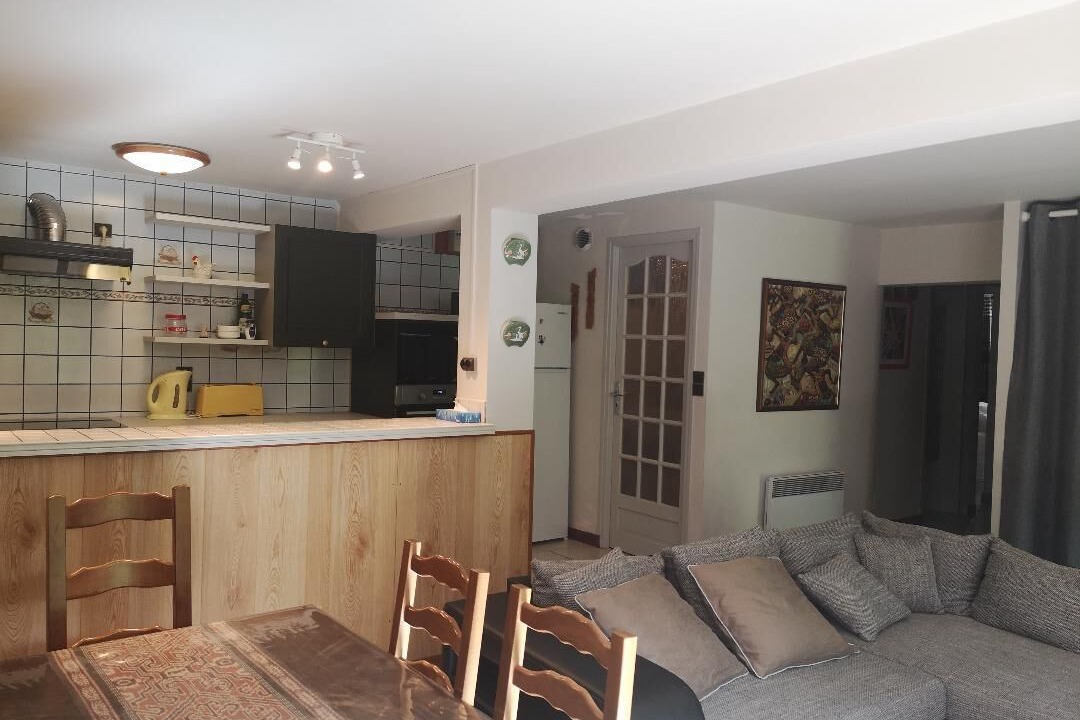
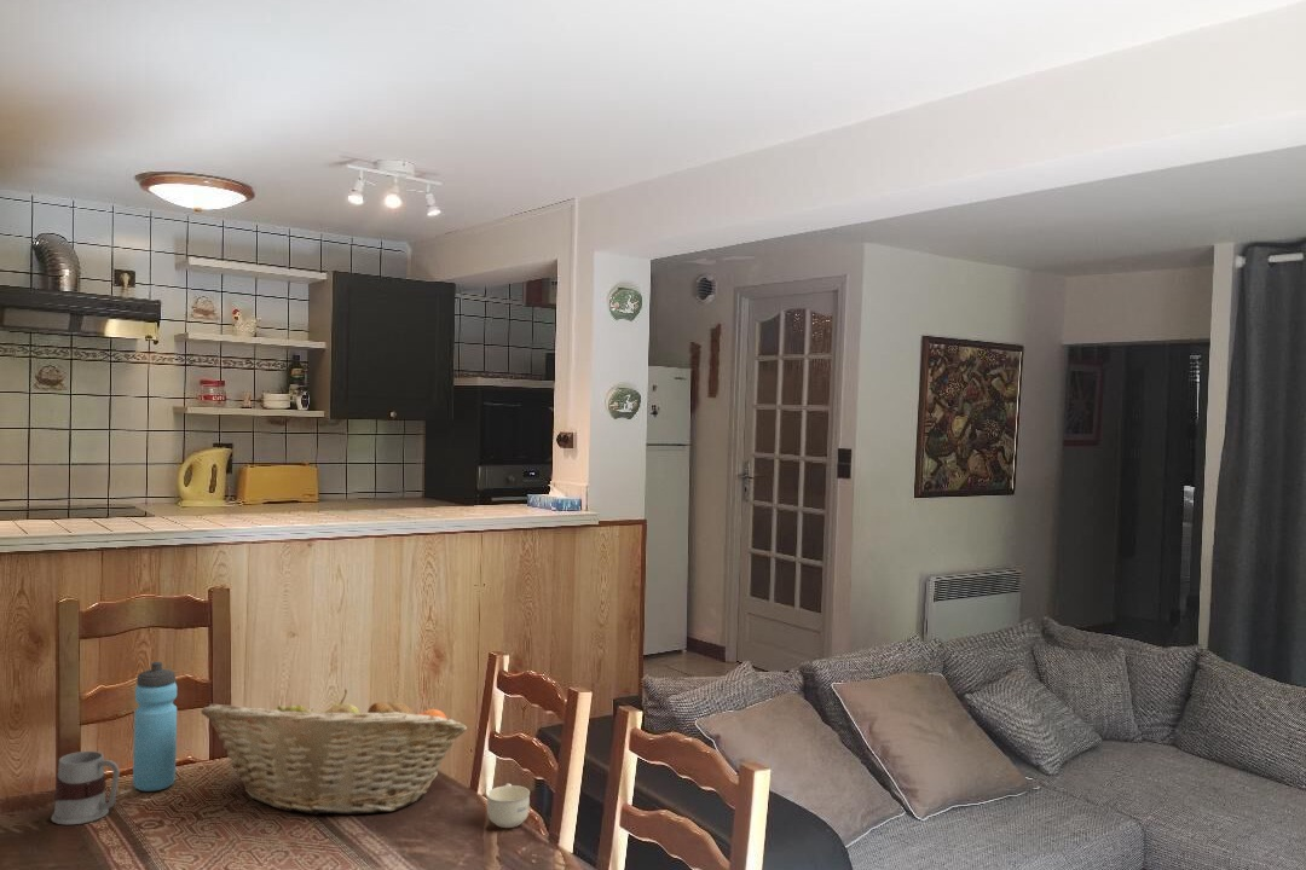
+ fruit basket (335, 738)
+ cup (508, 805)
+ mug (87, 787)
+ water bottle (155, 724)
